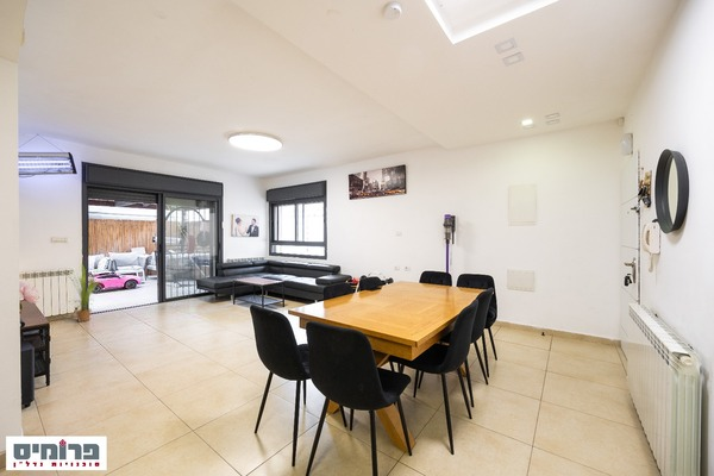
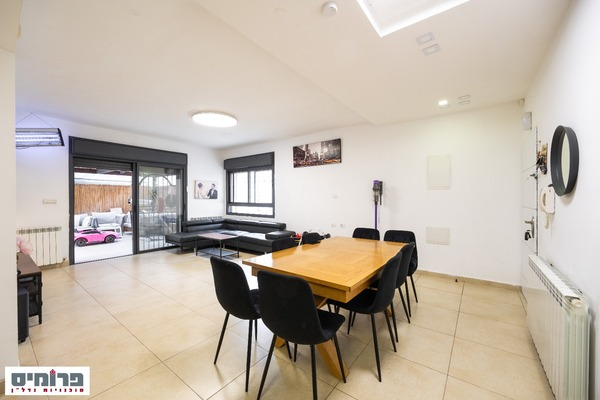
- house plant (81, 292)
